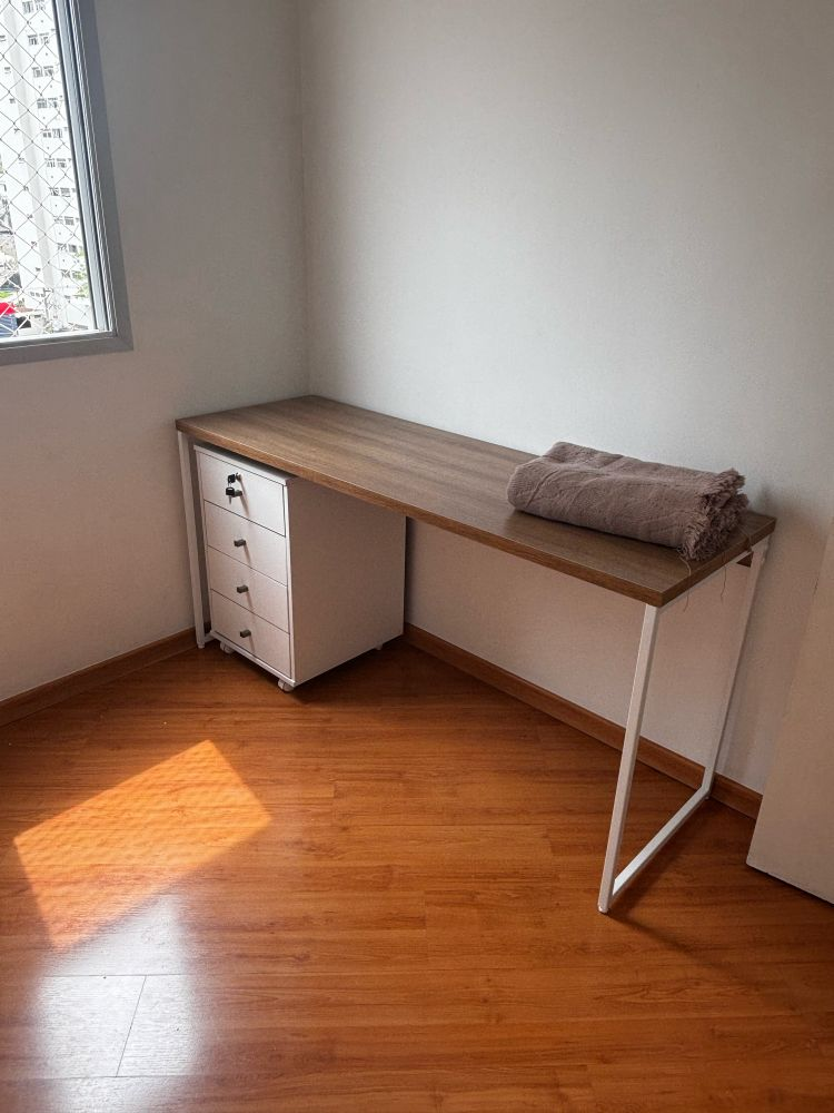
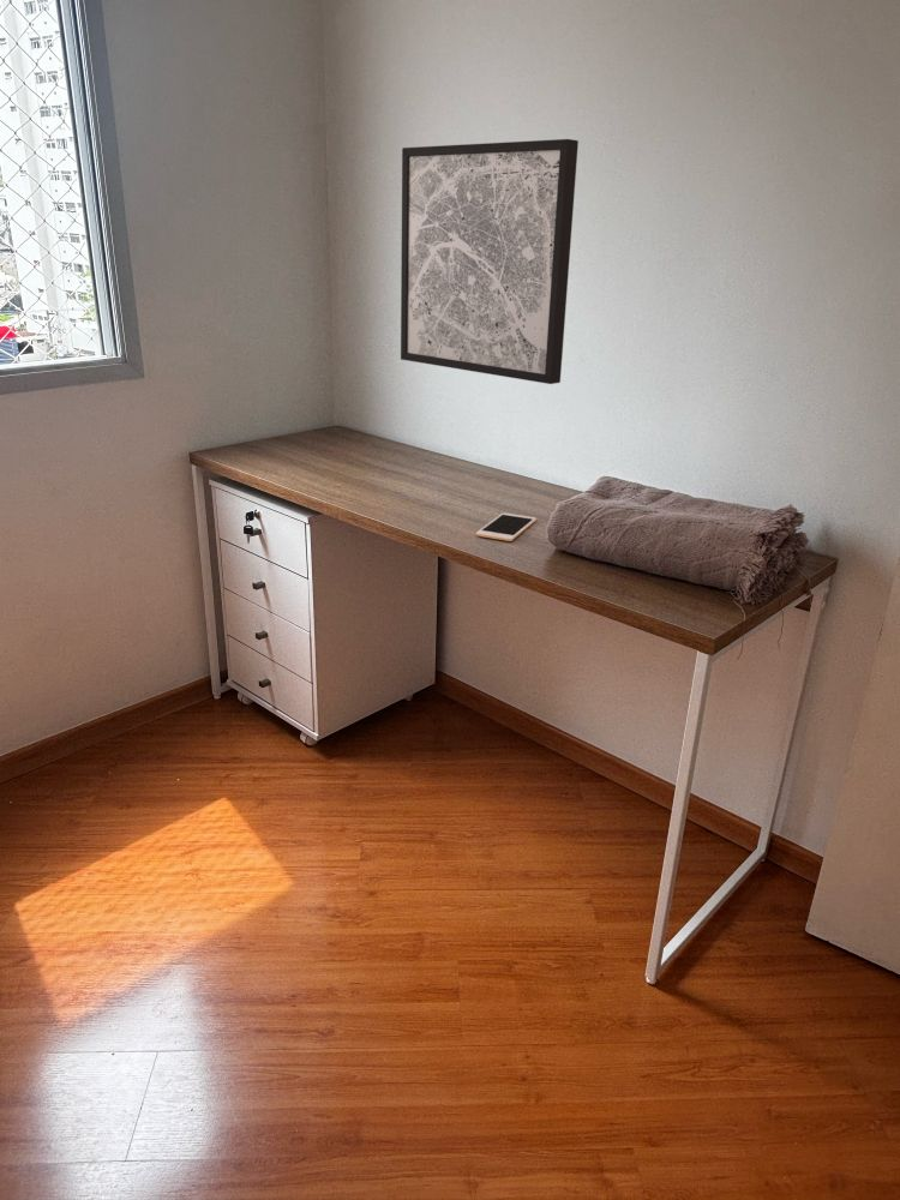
+ cell phone (506, 526)
+ wall art (479, 262)
